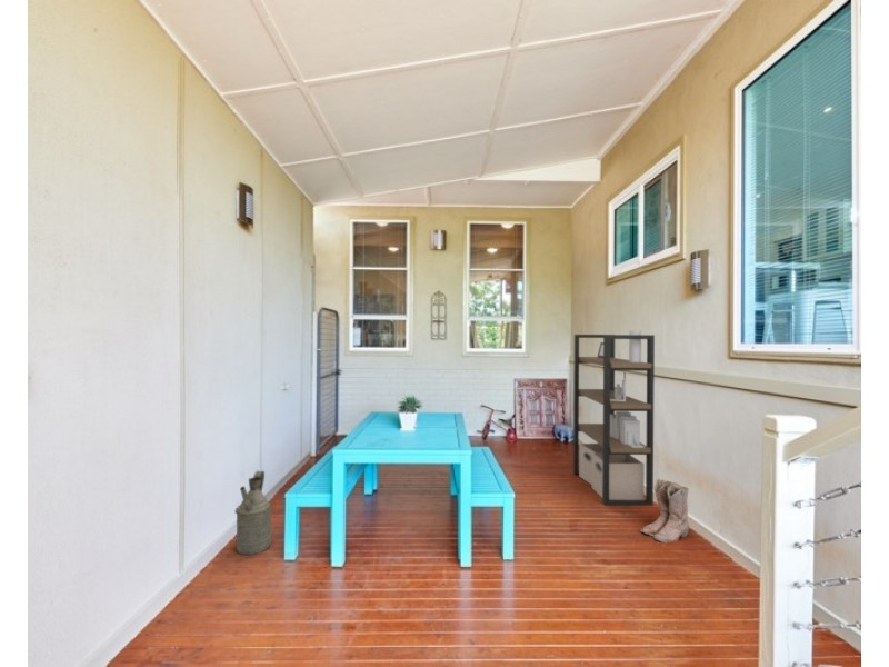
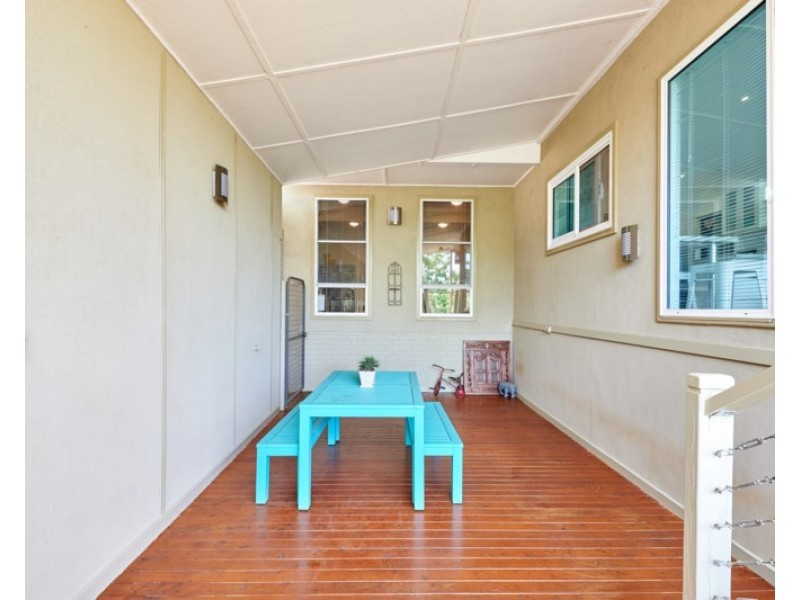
- watering can (252, 511)
- boots (665, 508)
- shelving unit (609, 409)
